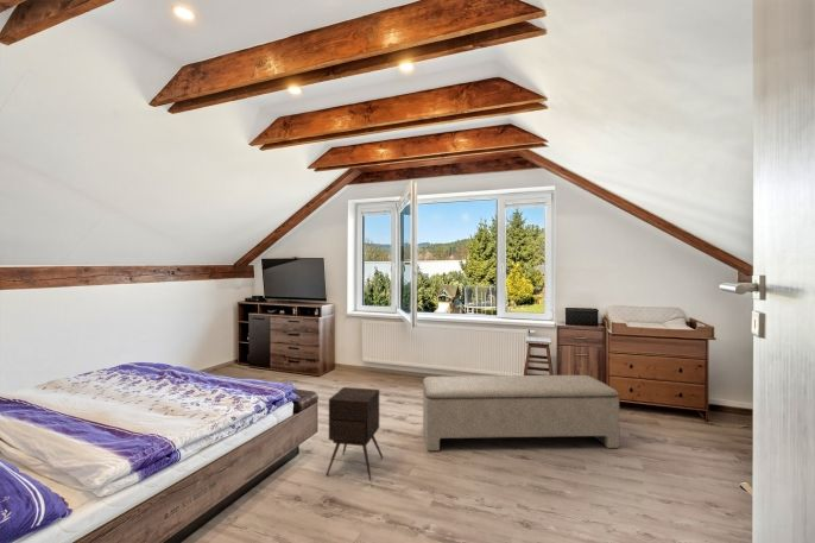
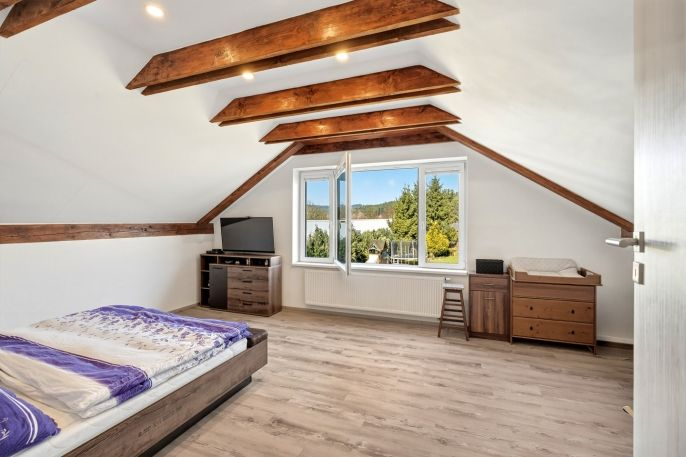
- side table (355, 430)
- bench (514, 409)
